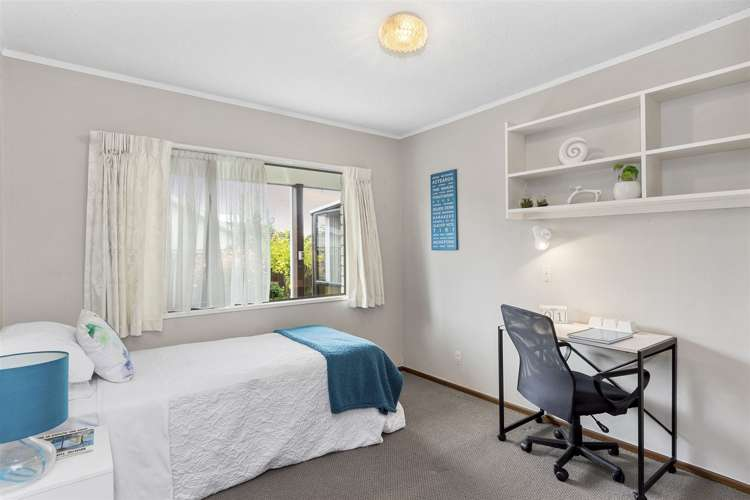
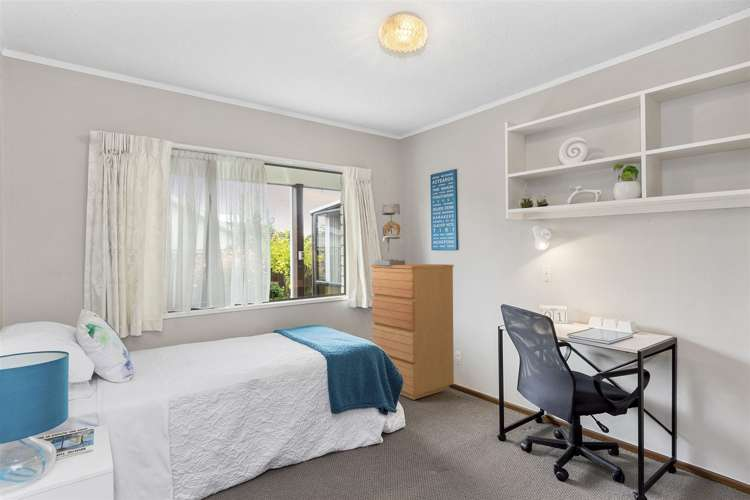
+ dresser (411, 325)
+ table lamp (389, 234)
